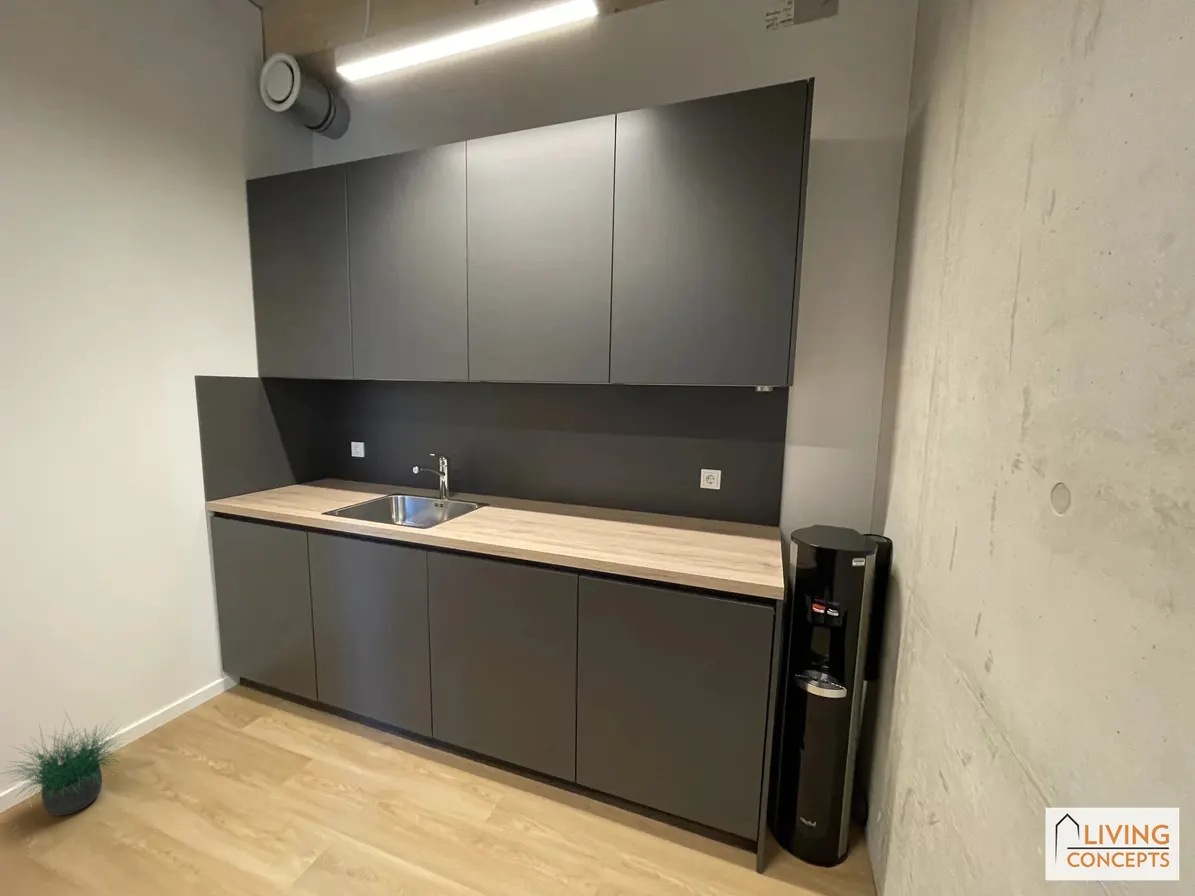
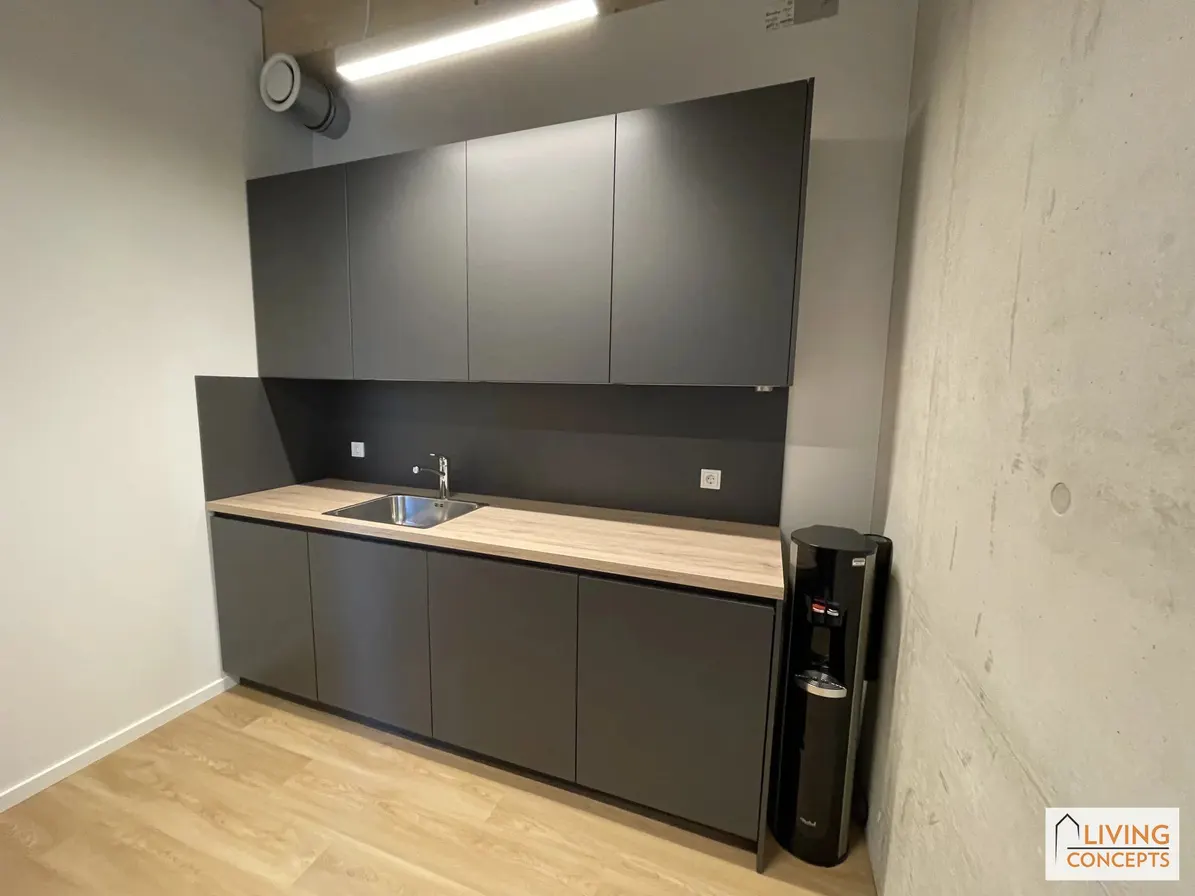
- potted plant (70, 760)
